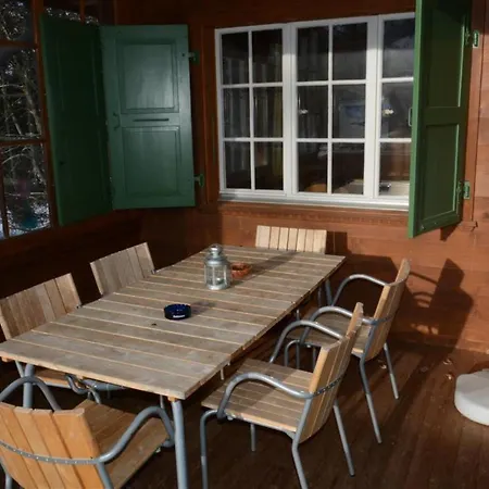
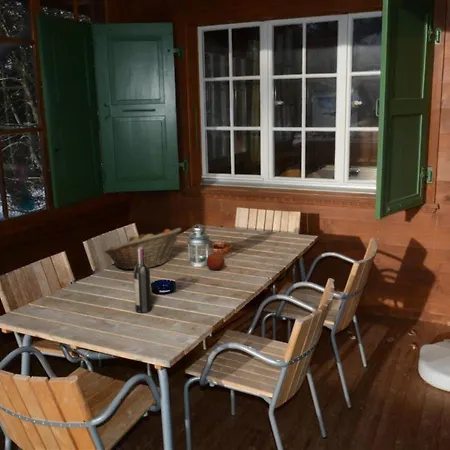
+ wine bottle (142, 279)
+ fruit (215, 261)
+ fruit basket (144, 246)
